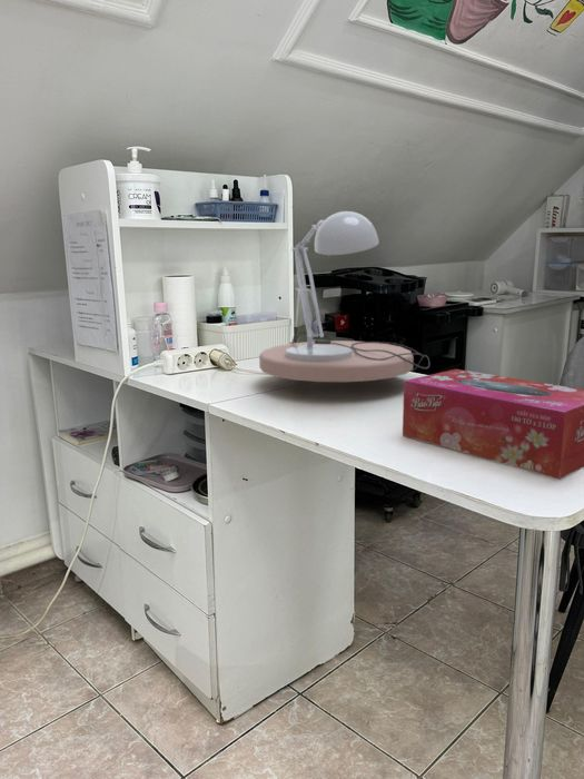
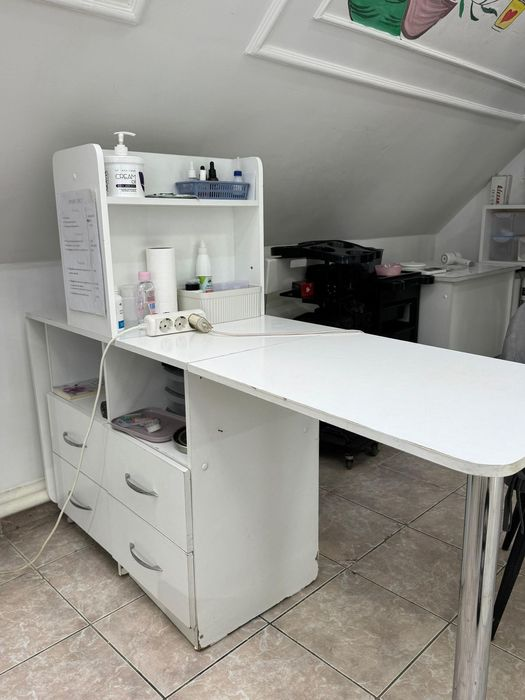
- desk lamp (317, 304)
- tissue box (501, 416)
